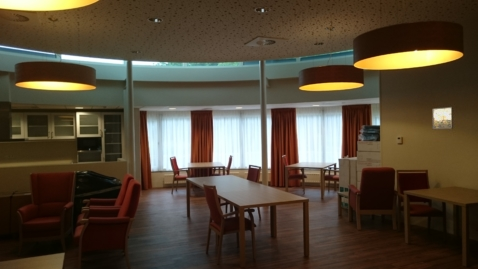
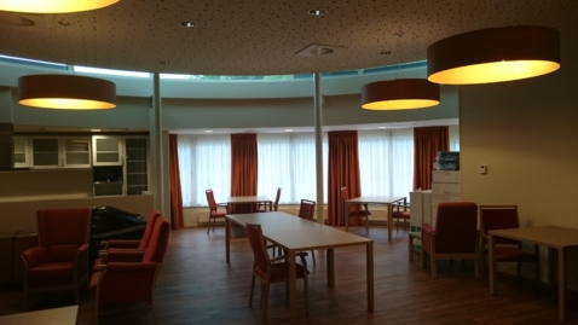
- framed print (442, 118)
